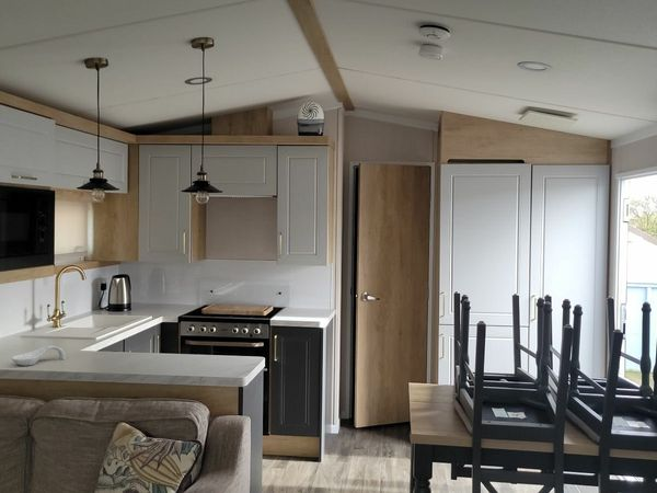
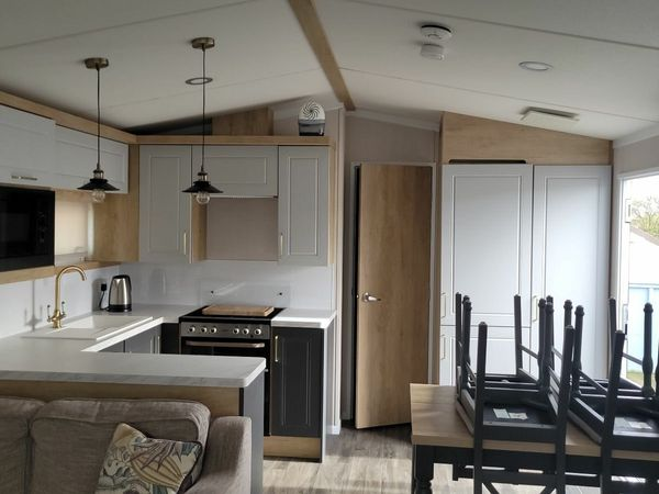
- spoon rest (38, 355)
